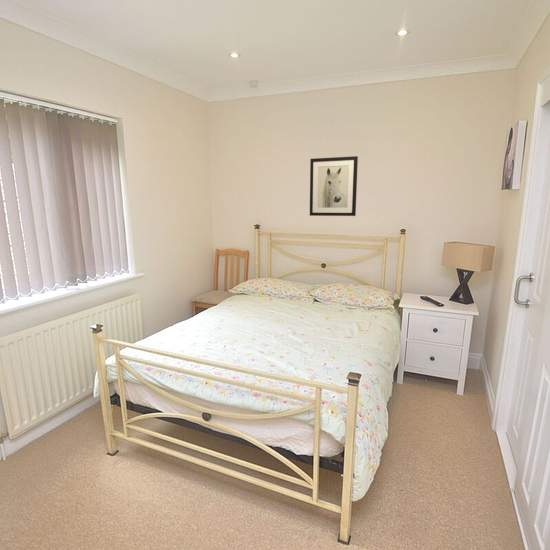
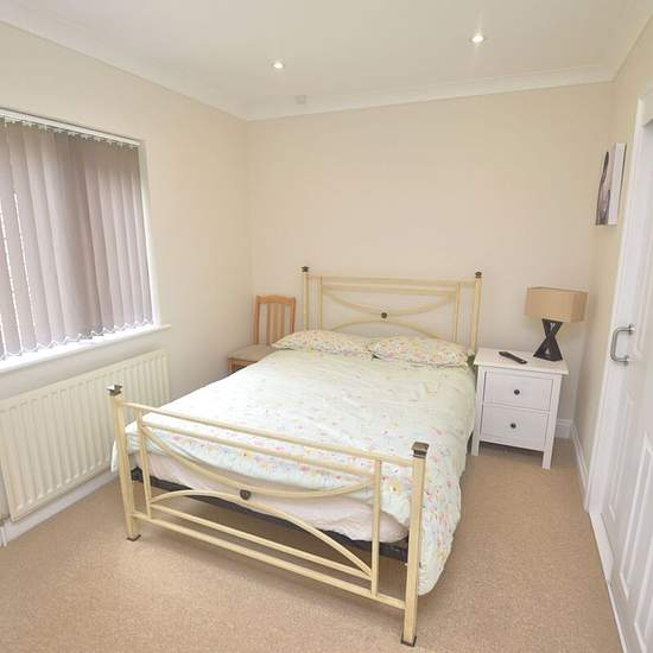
- wall art (332, 187)
